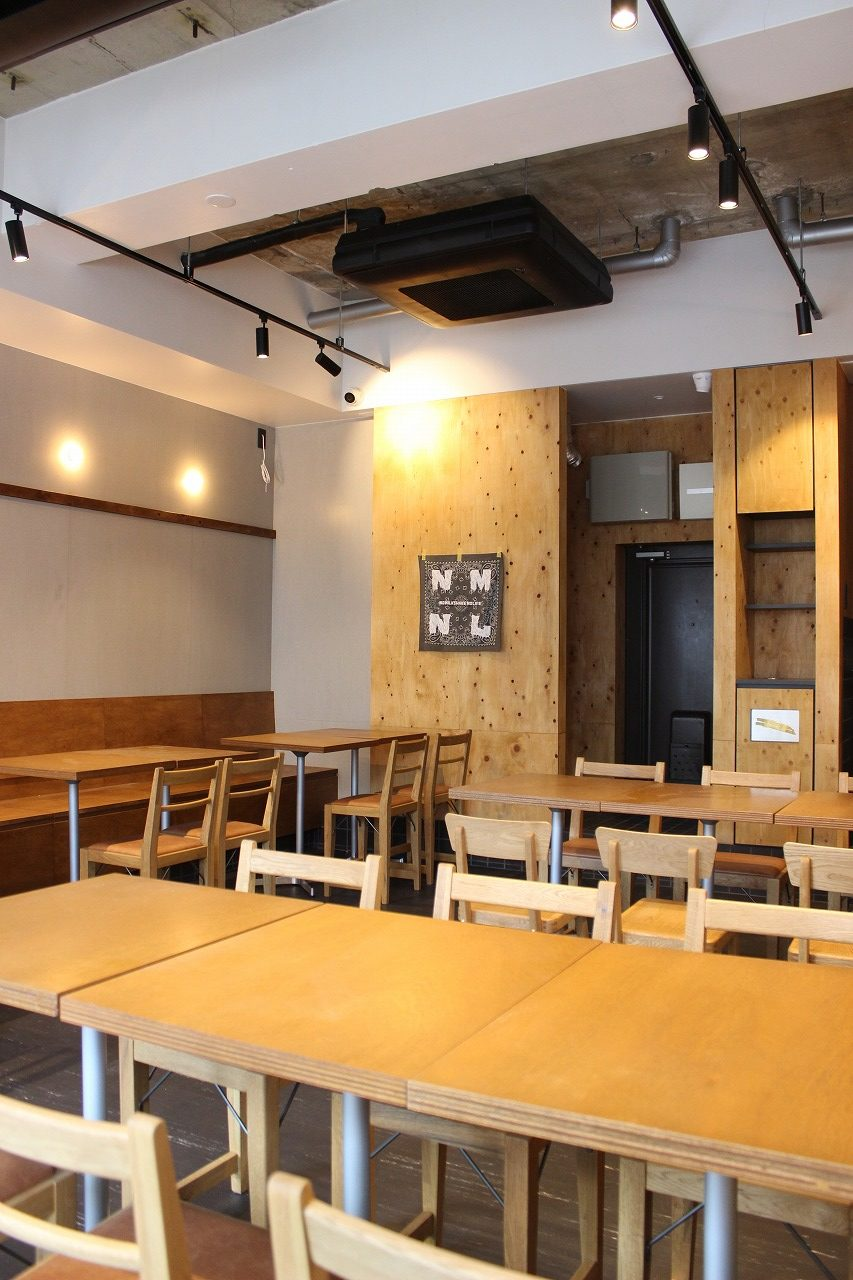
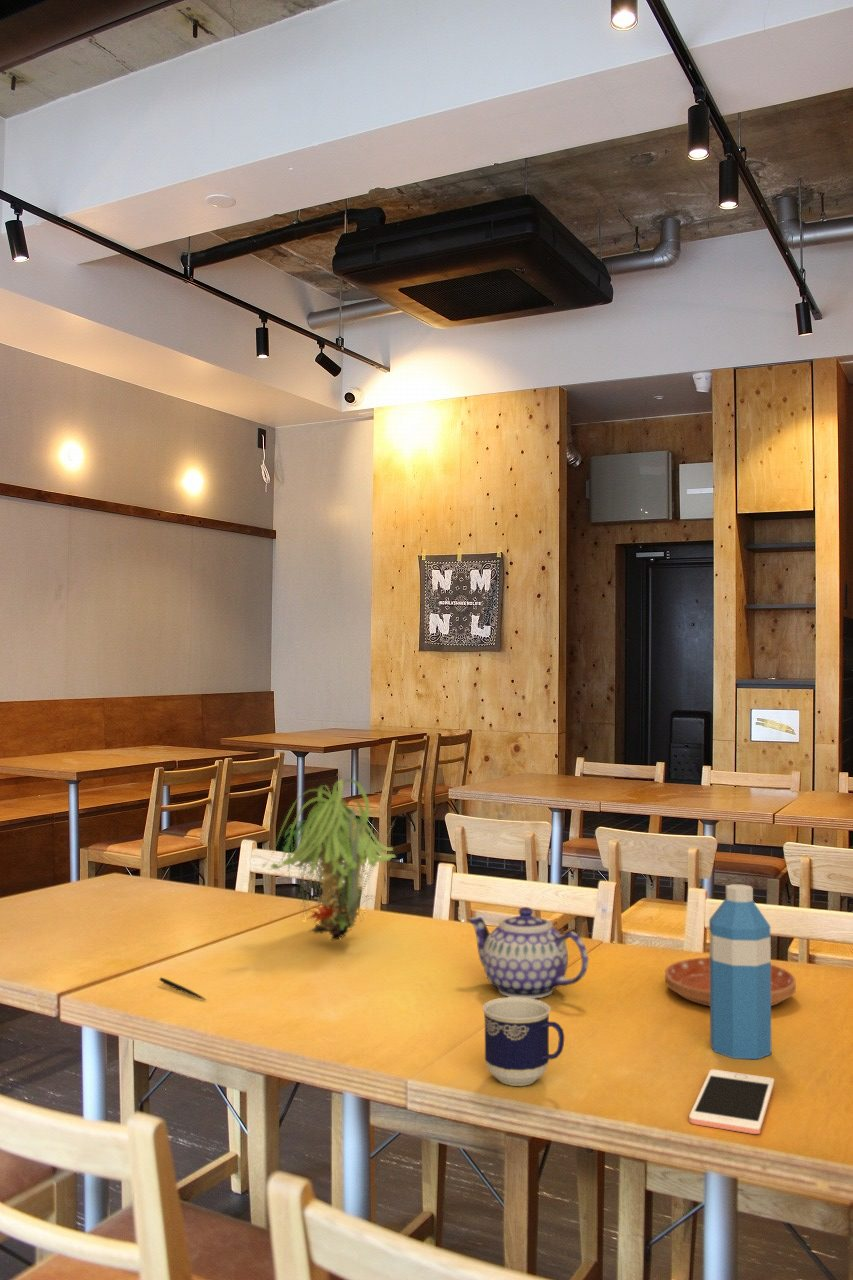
+ teapot (525, 948)
+ water bottle (739, 967)
+ pen (182, 988)
+ cell phone (733, 1099)
+ cup (525, 1045)
+ saucer (709, 984)
+ plant (331, 861)
